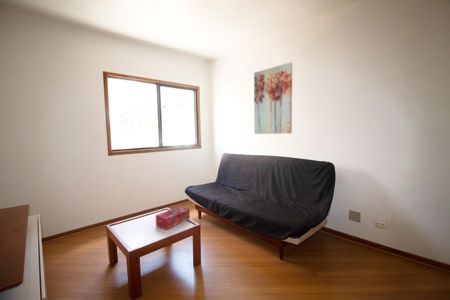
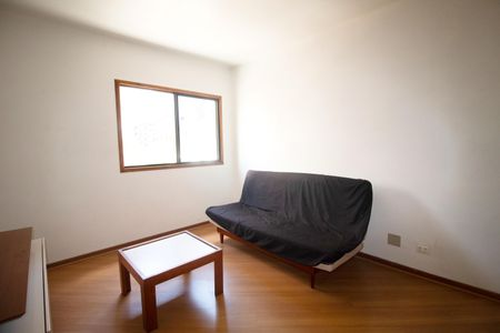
- wall art (271, 101)
- tissue box (173, 217)
